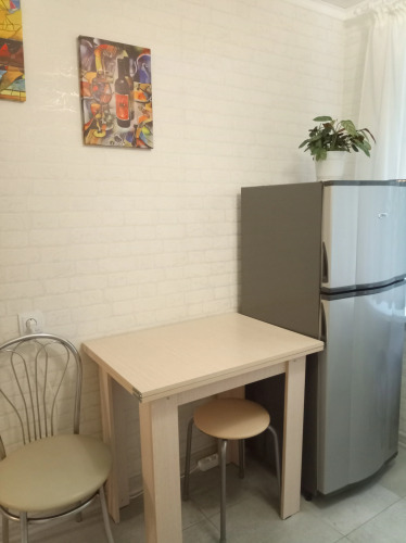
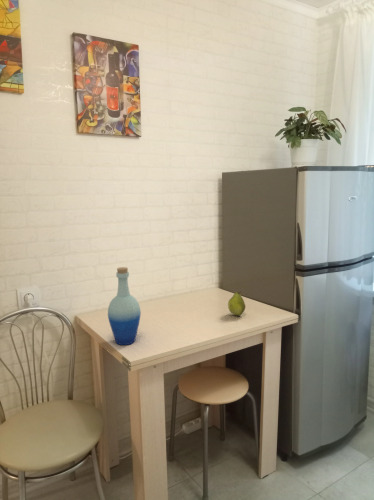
+ fruit (236, 303)
+ bottle (123, 305)
